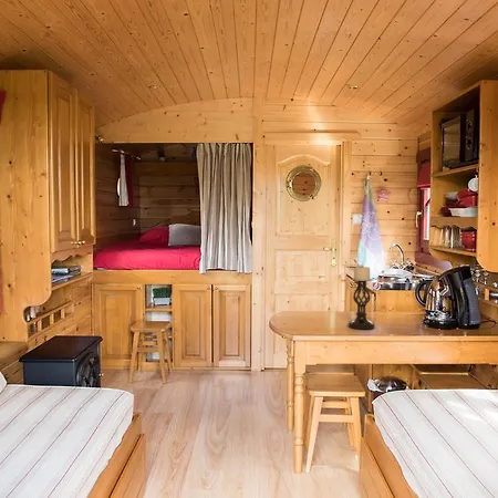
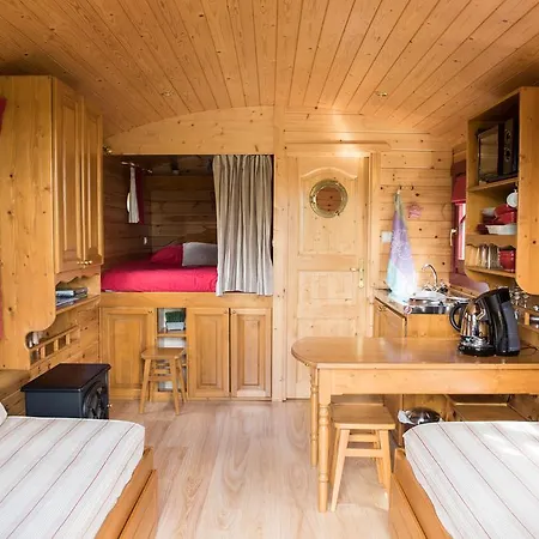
- candle holder (362, 297)
